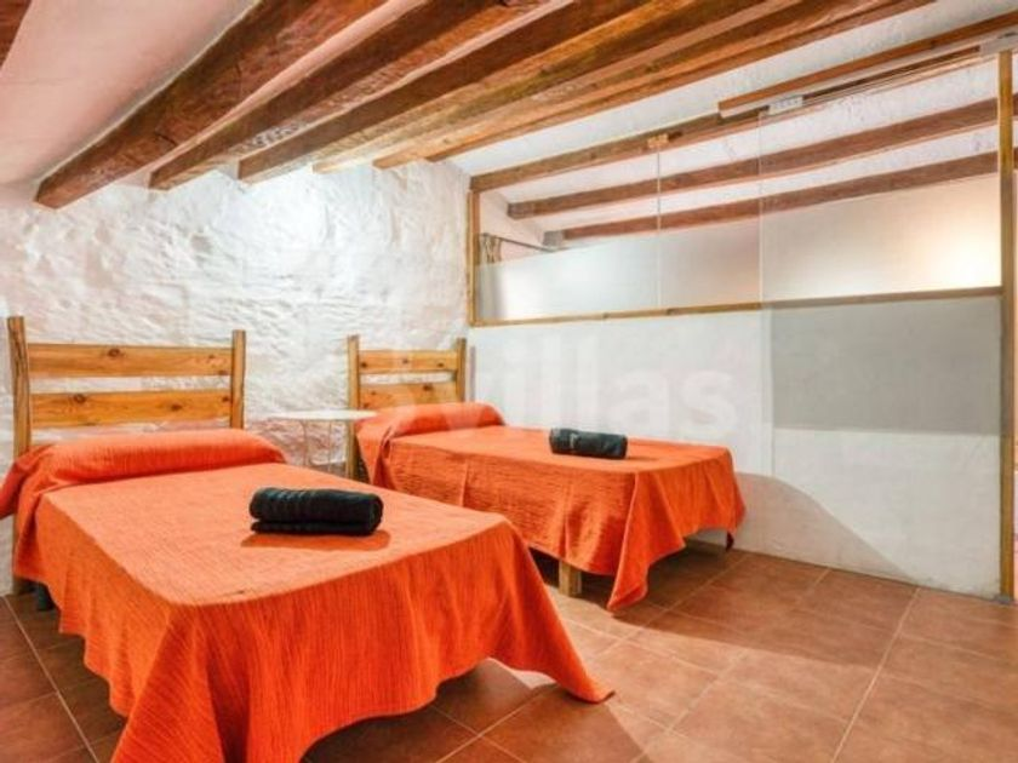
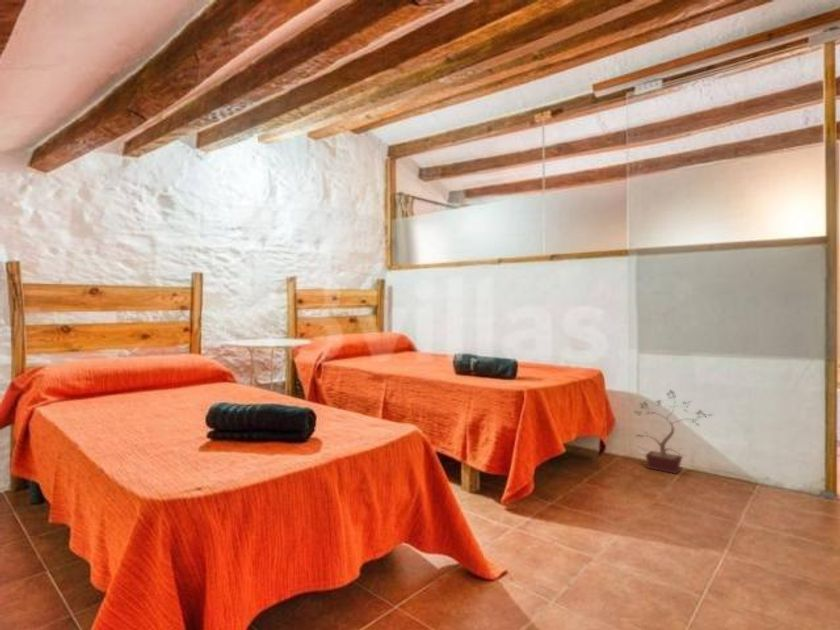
+ potted plant (672, 431)
